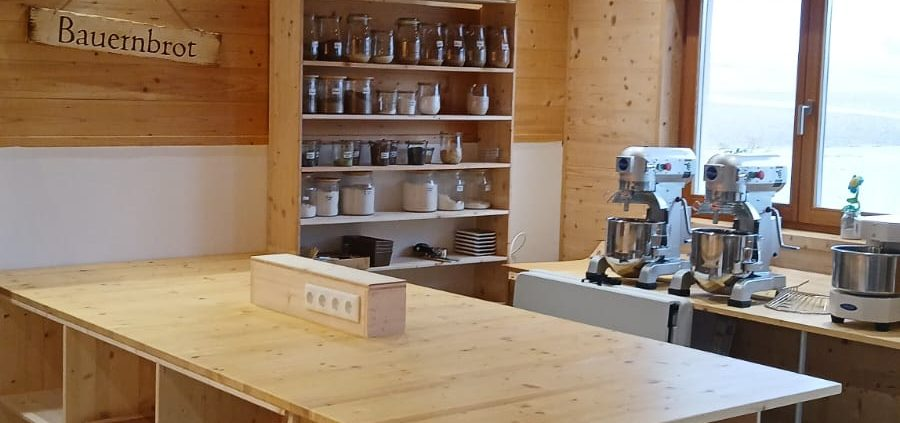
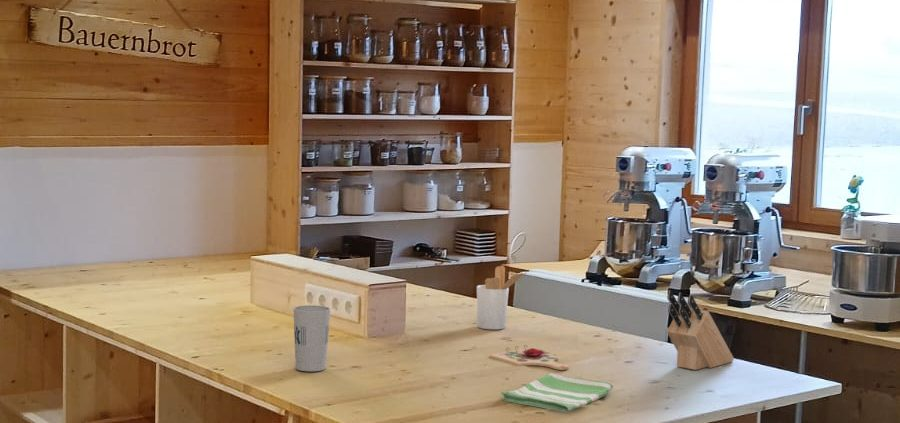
+ utensil holder (500, 298)
+ knife block (698, 327)
+ dish towel (558, 391)
+ cutting board (536, 357)
+ cup (311, 338)
